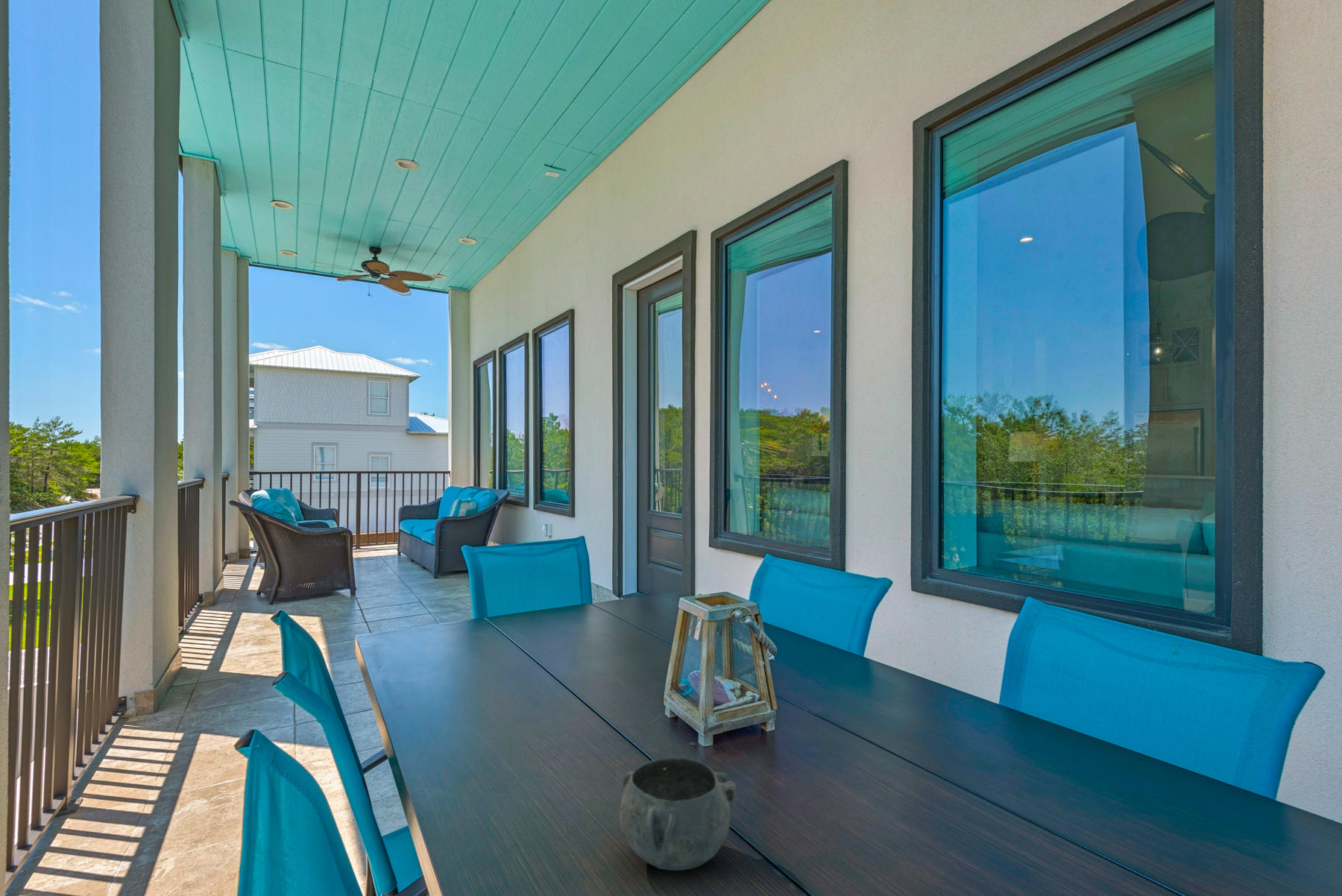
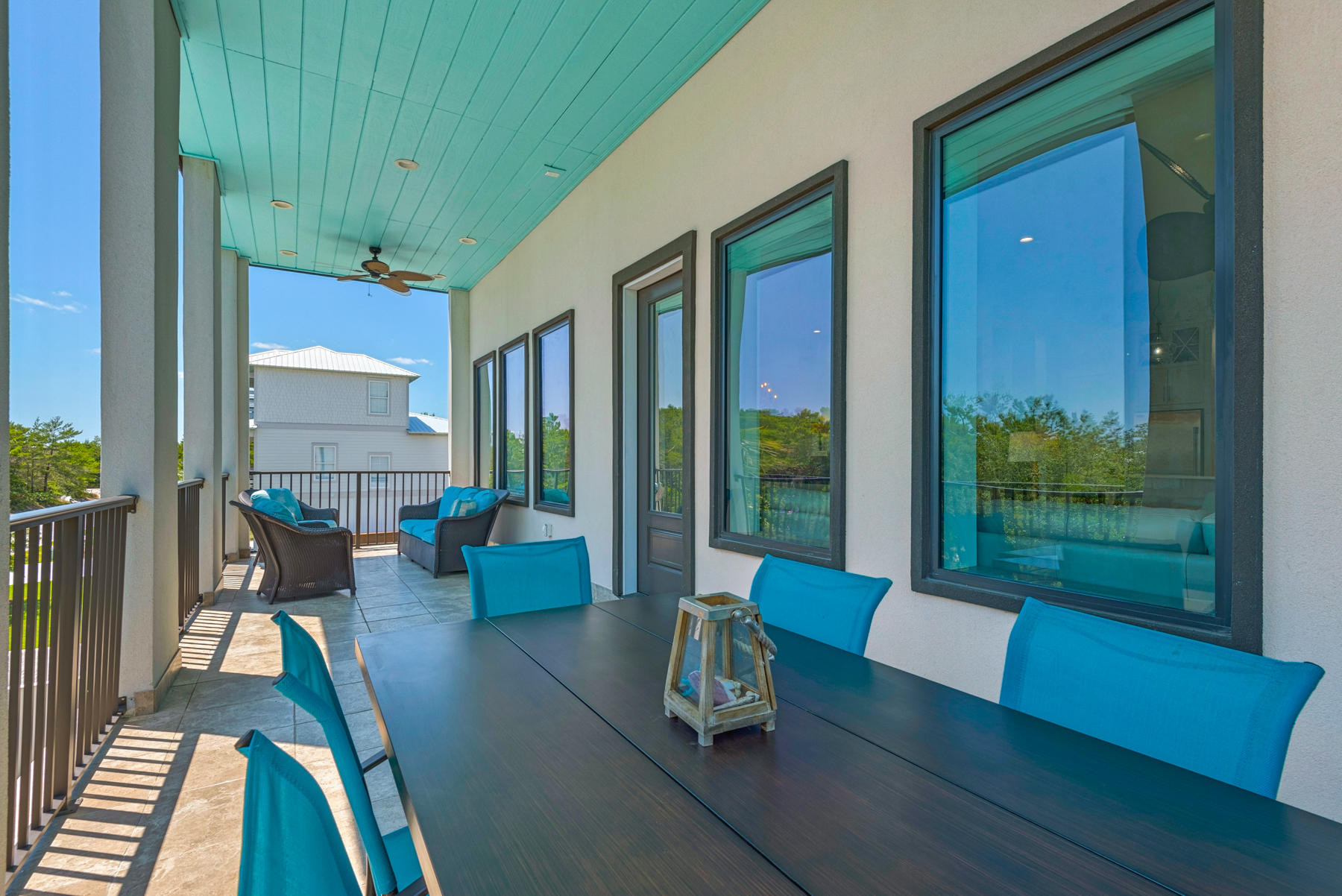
- decorative bowl (677, 811)
